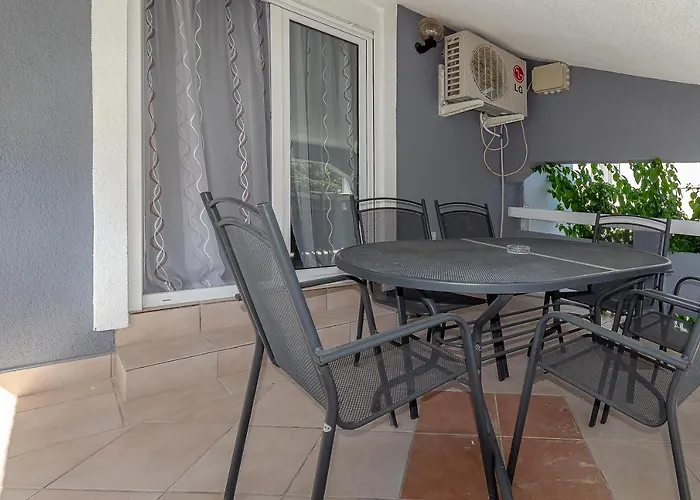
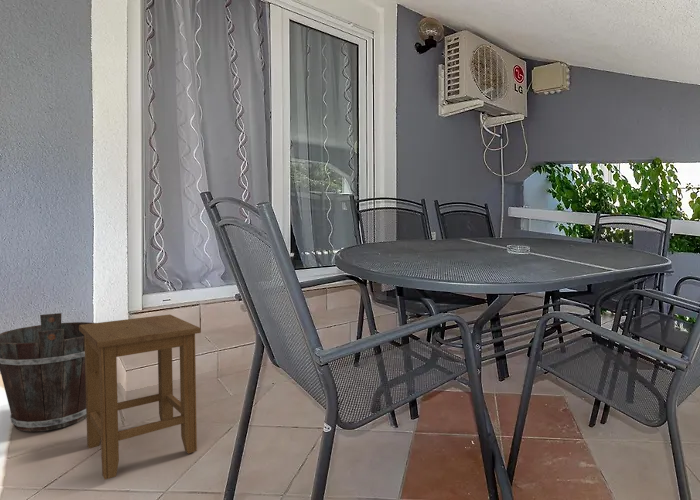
+ bucket (53, 369)
+ stool (141, 397)
